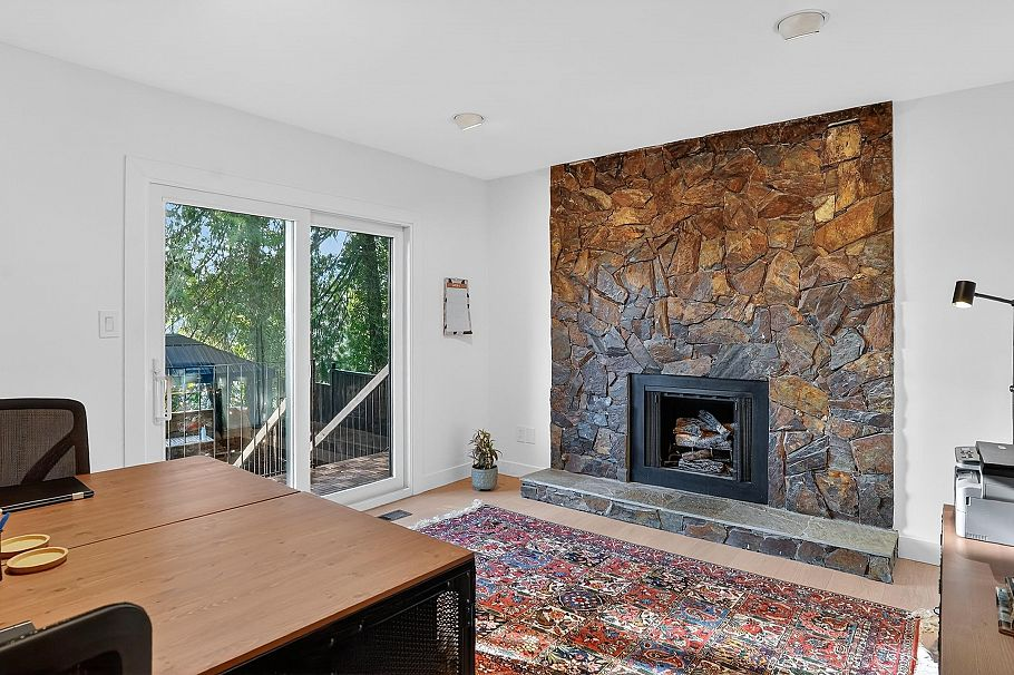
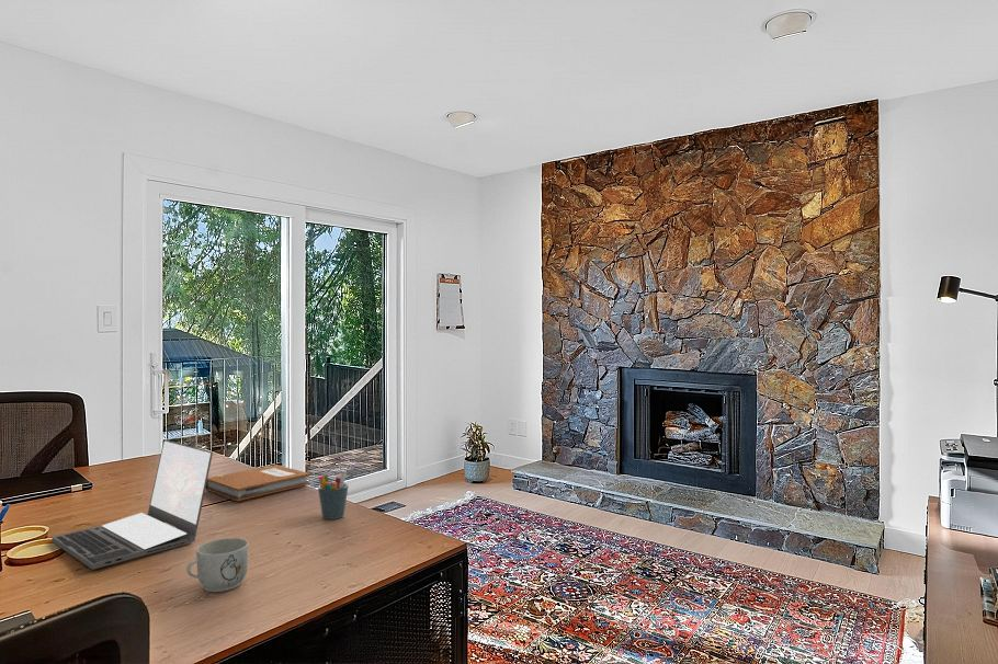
+ mug (216, 566)
+ laptop (150, 500)
+ pen holder (332, 492)
+ notebook (259, 480)
